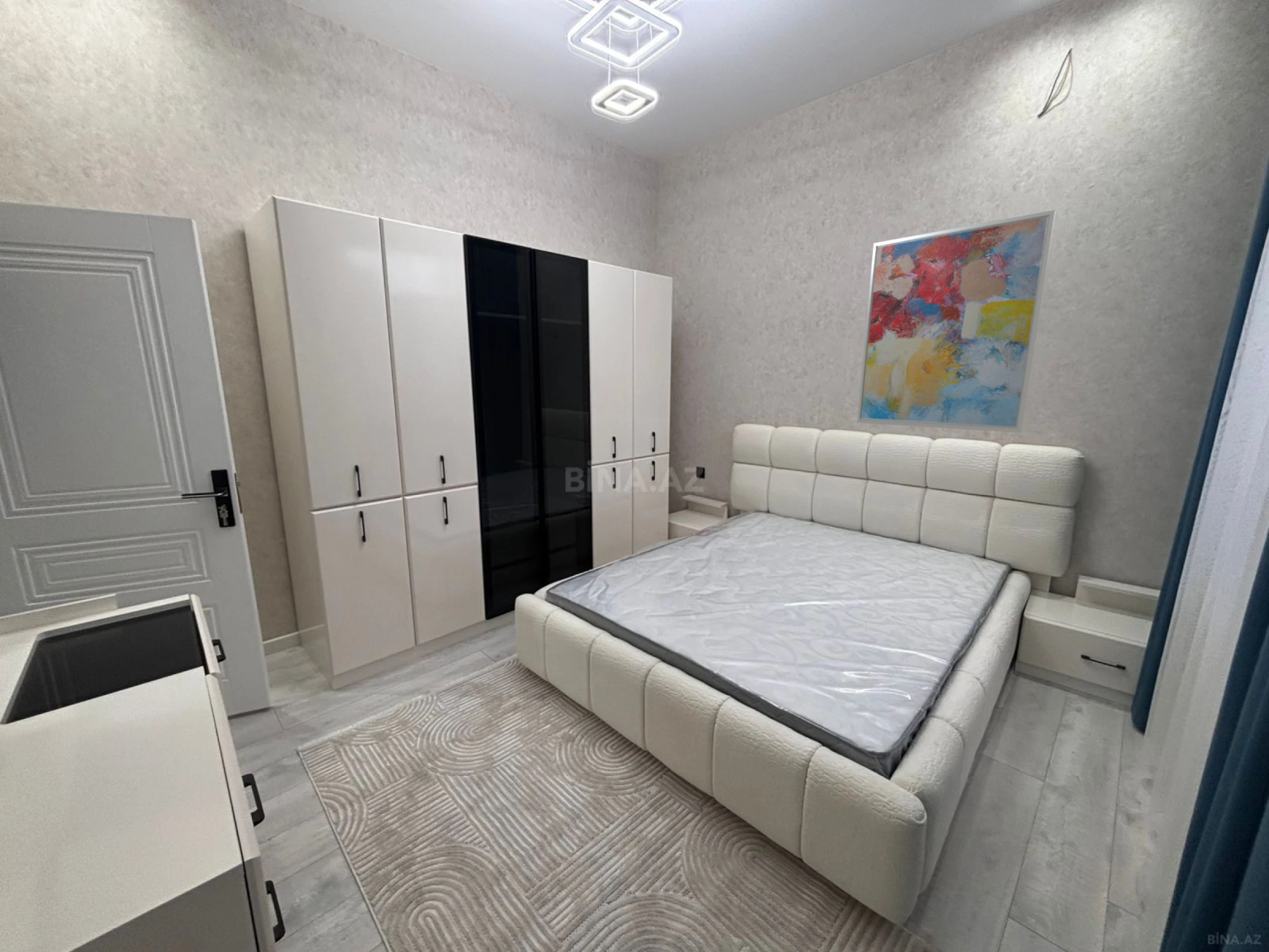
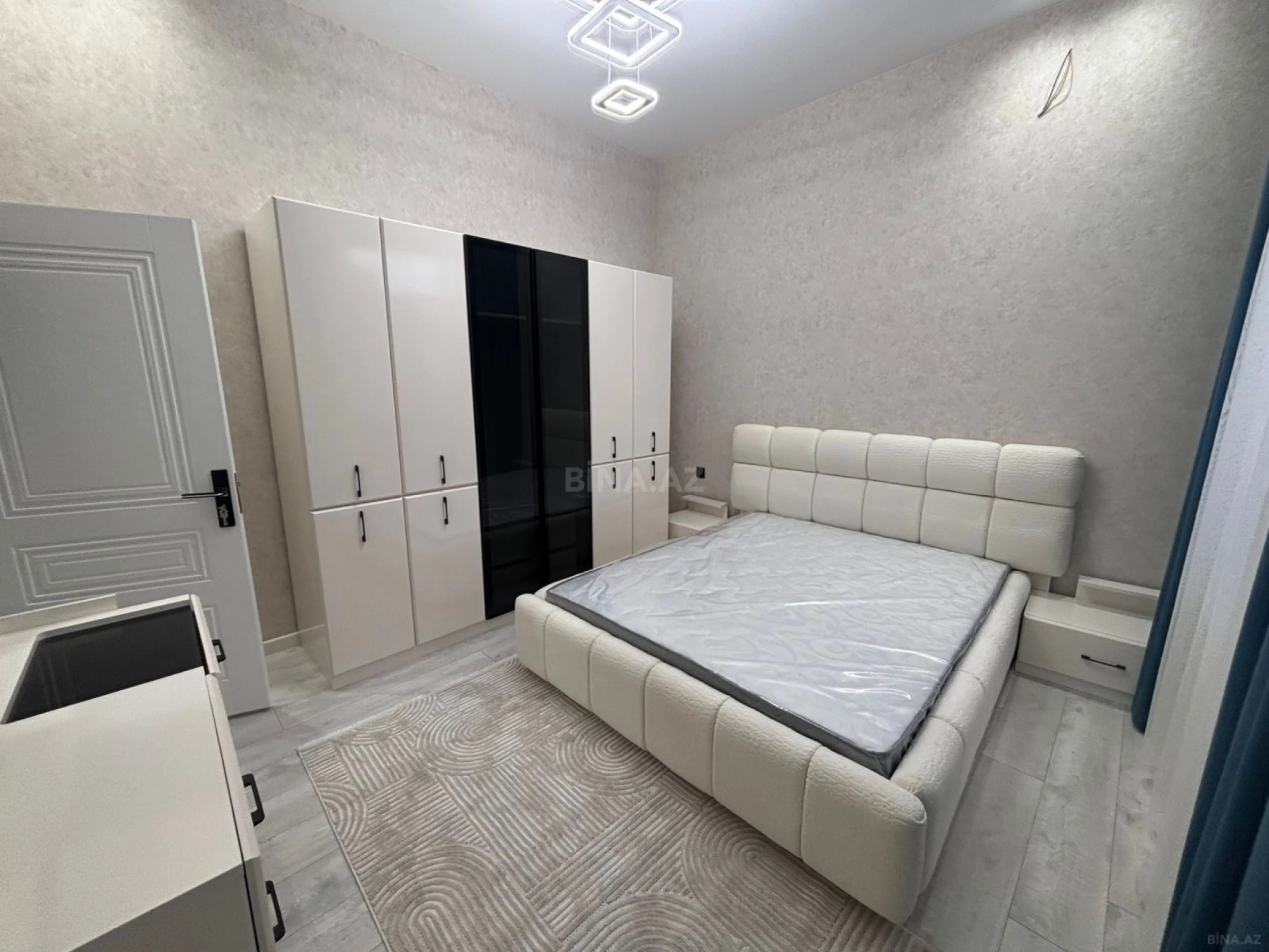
- wall art (942, 331)
